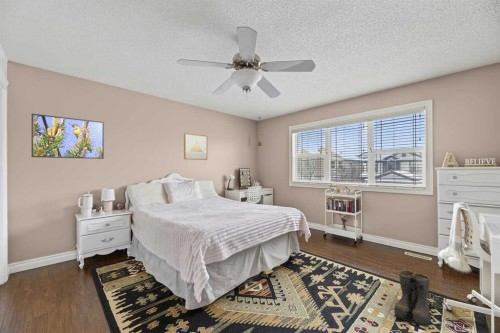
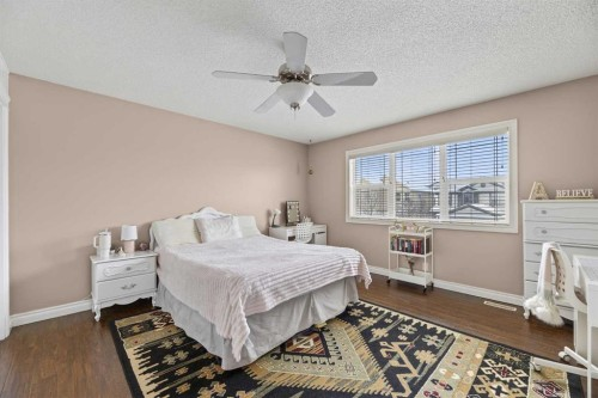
- wall art (196, 147)
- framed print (70, 138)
- boots (412, 295)
